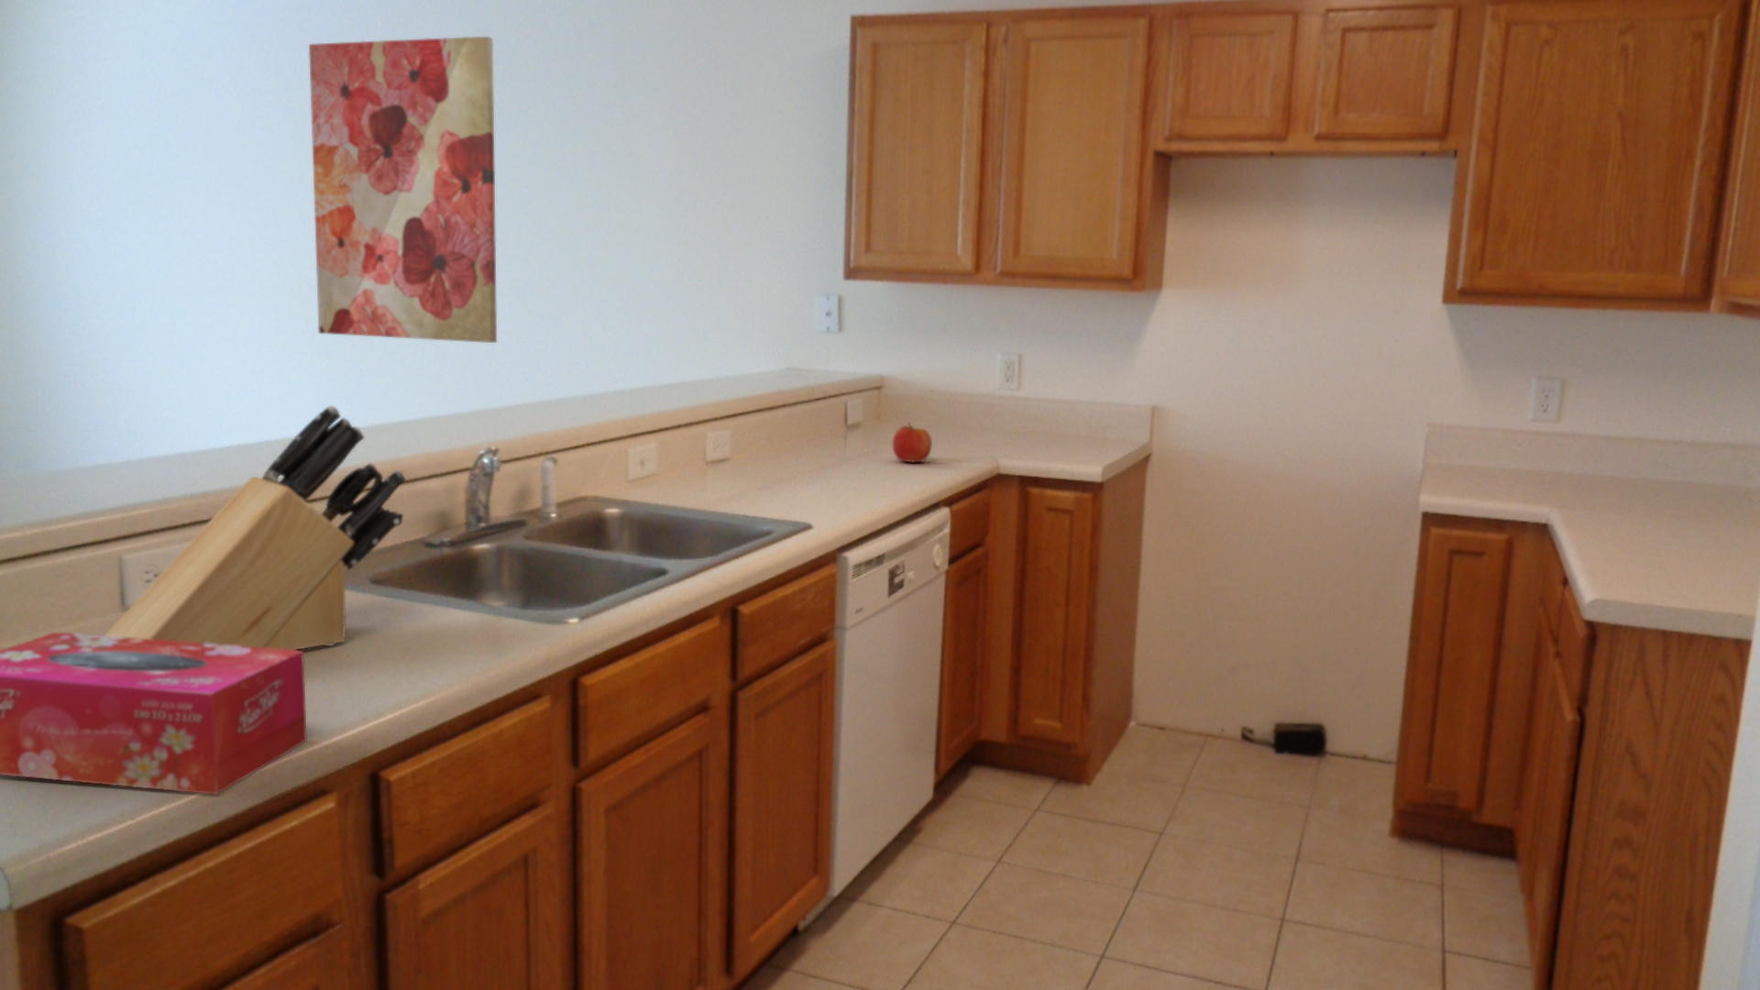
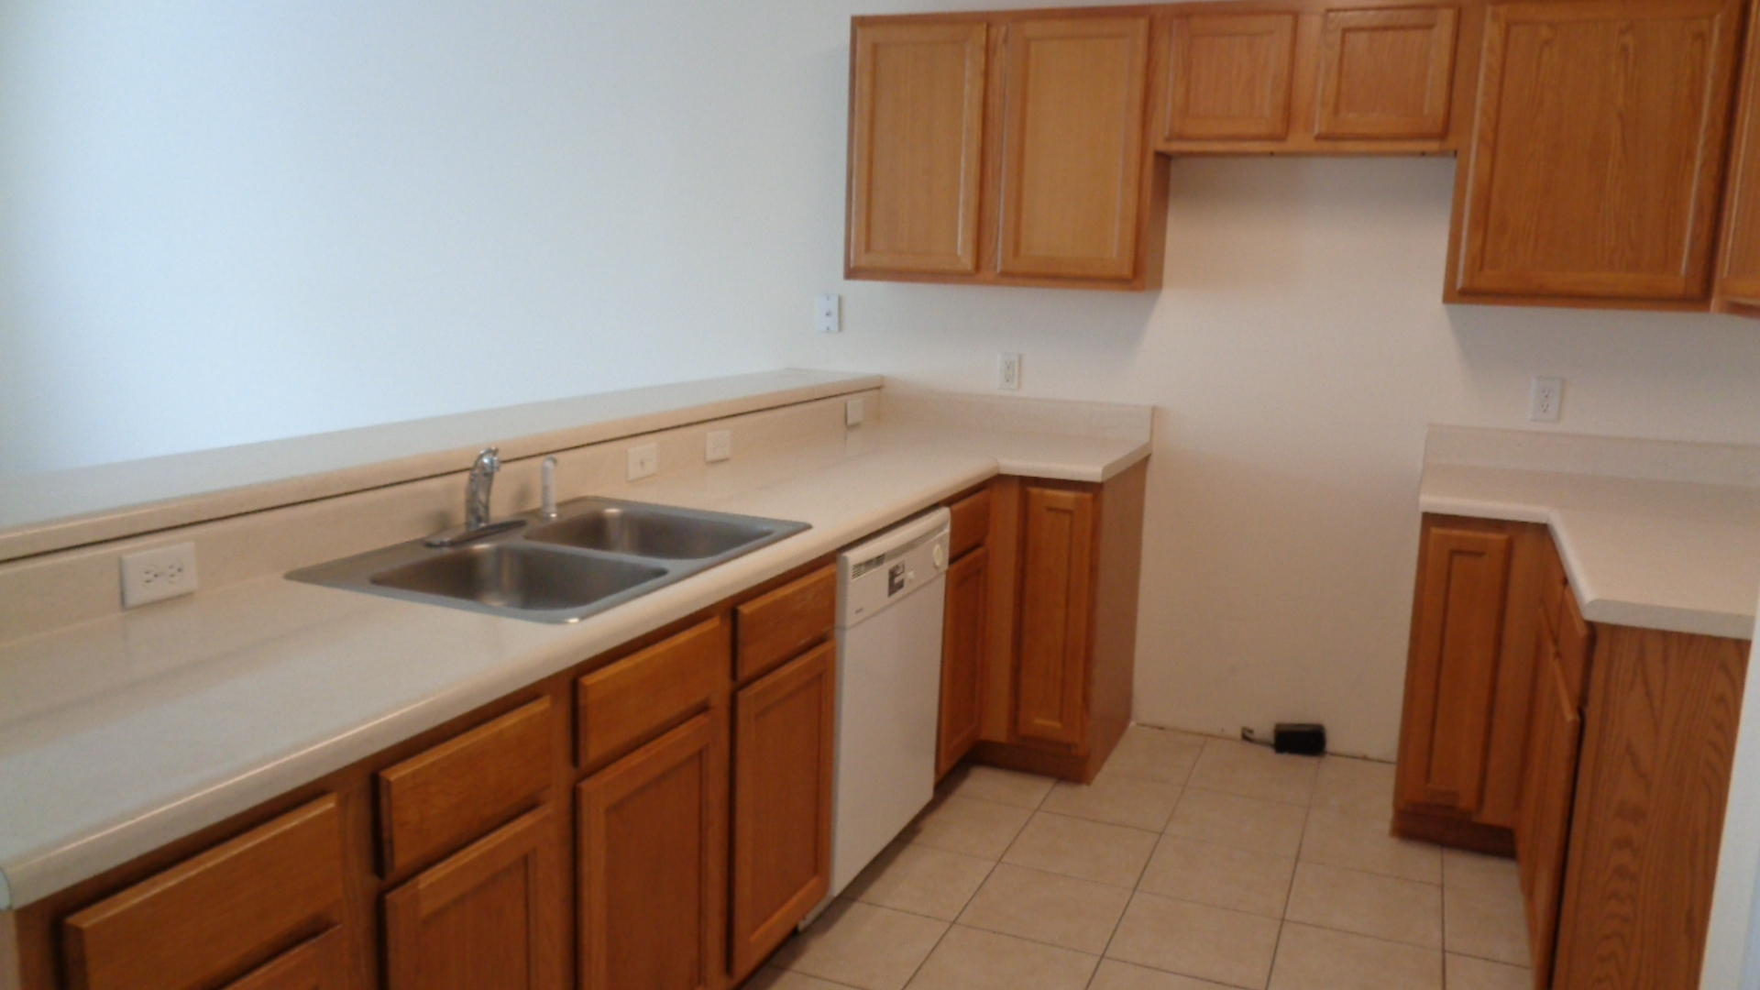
- knife block (262, 529)
- fruit (913, 442)
- tissue box (131, 707)
- wall art (401, 191)
